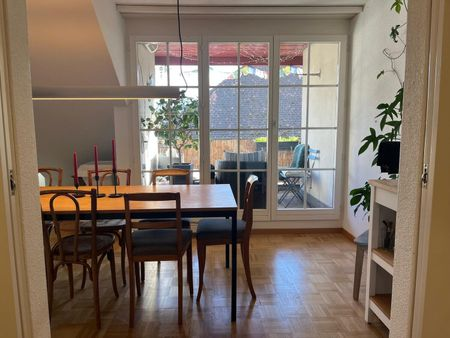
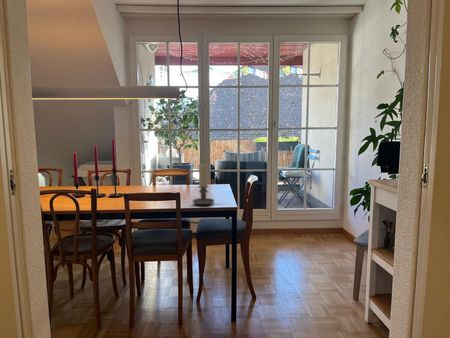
+ candle holder (203, 183)
